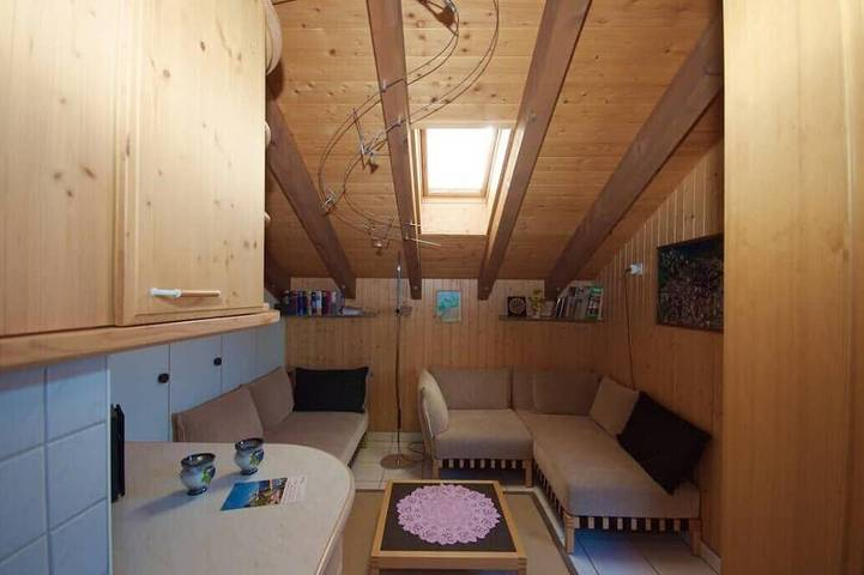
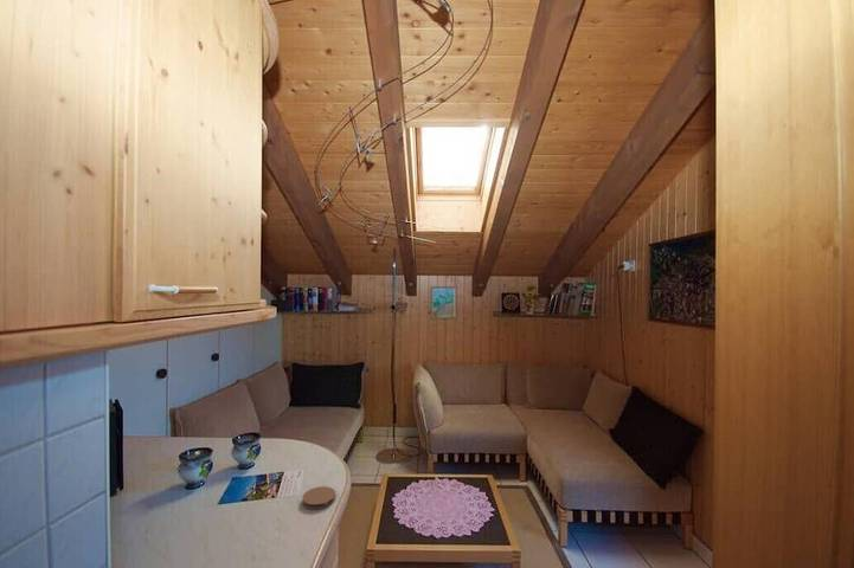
+ coaster (319, 497)
